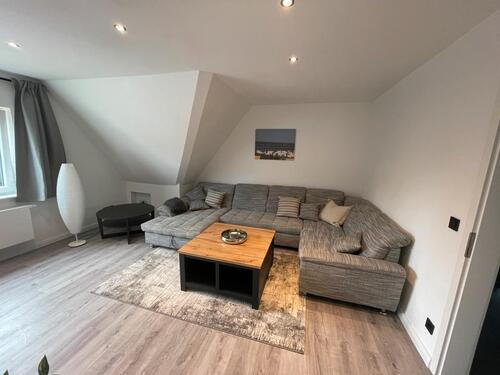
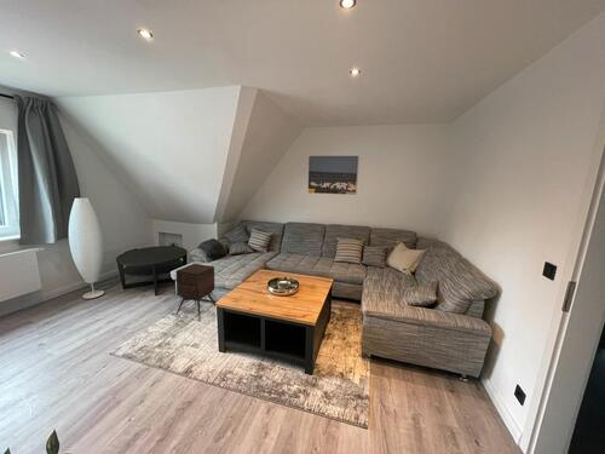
+ side table (196, 291)
